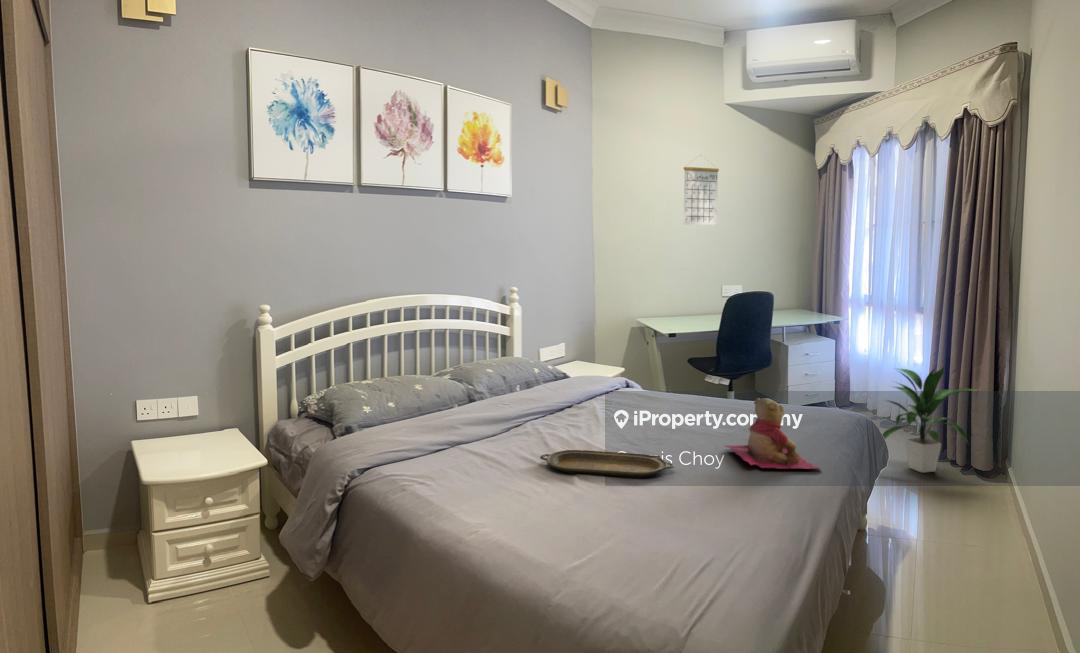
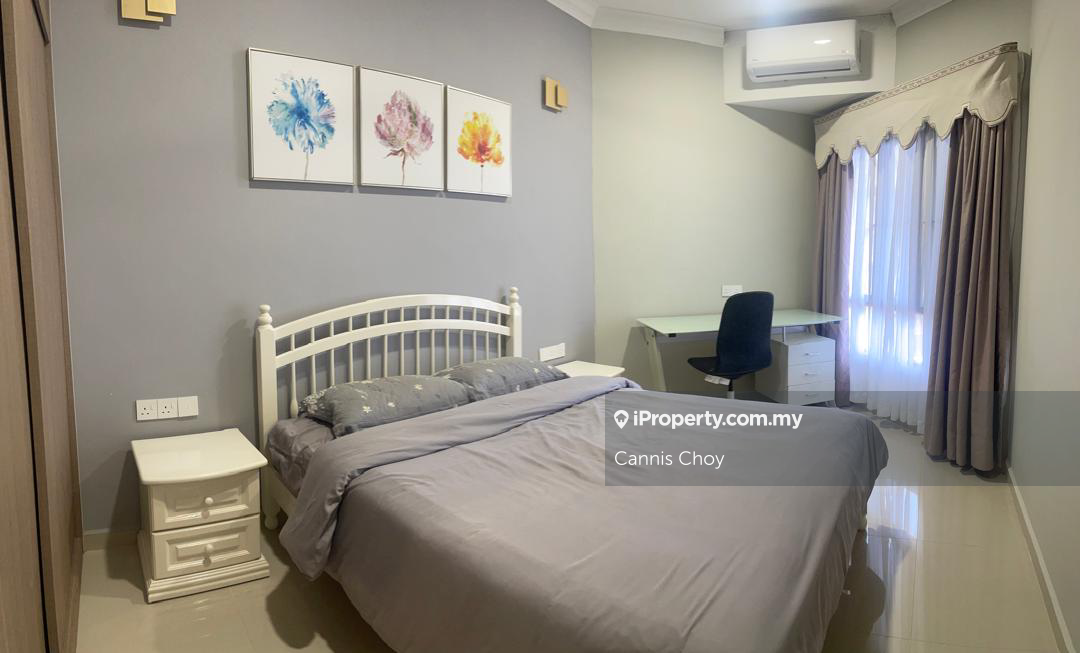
- teddy bear (770, 429)
- indoor plant (919, 415)
- calendar (700, 189)
- serving tray (605, 464)
